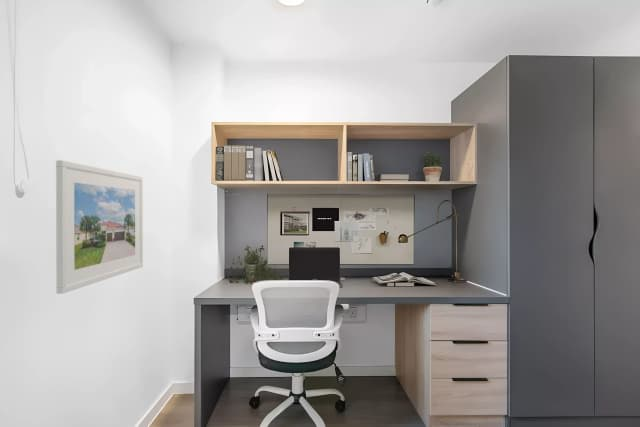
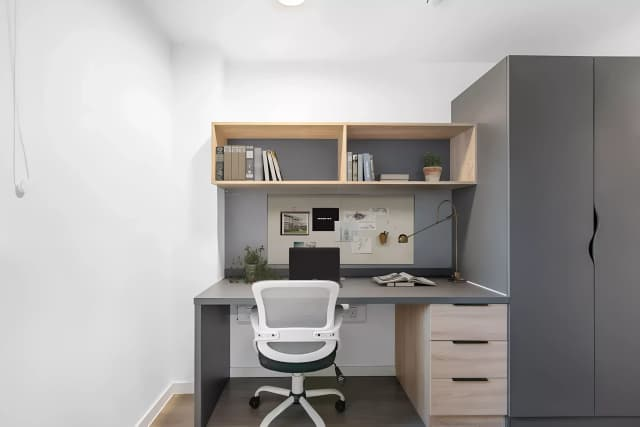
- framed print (108, 224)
